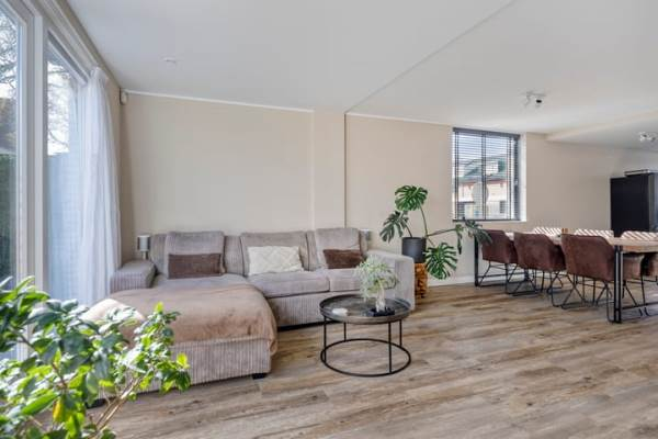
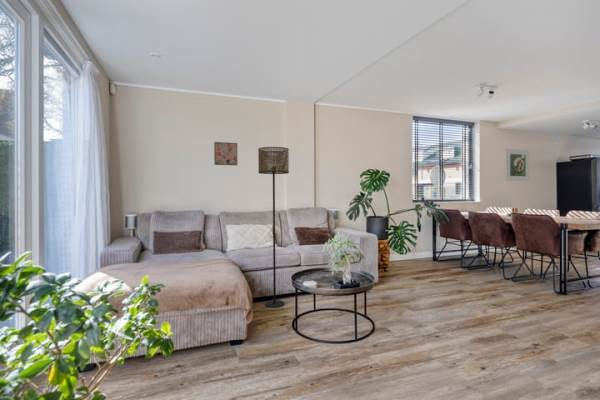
+ floor lamp (274, 226)
+ wall art (225, 153)
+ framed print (517, 165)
